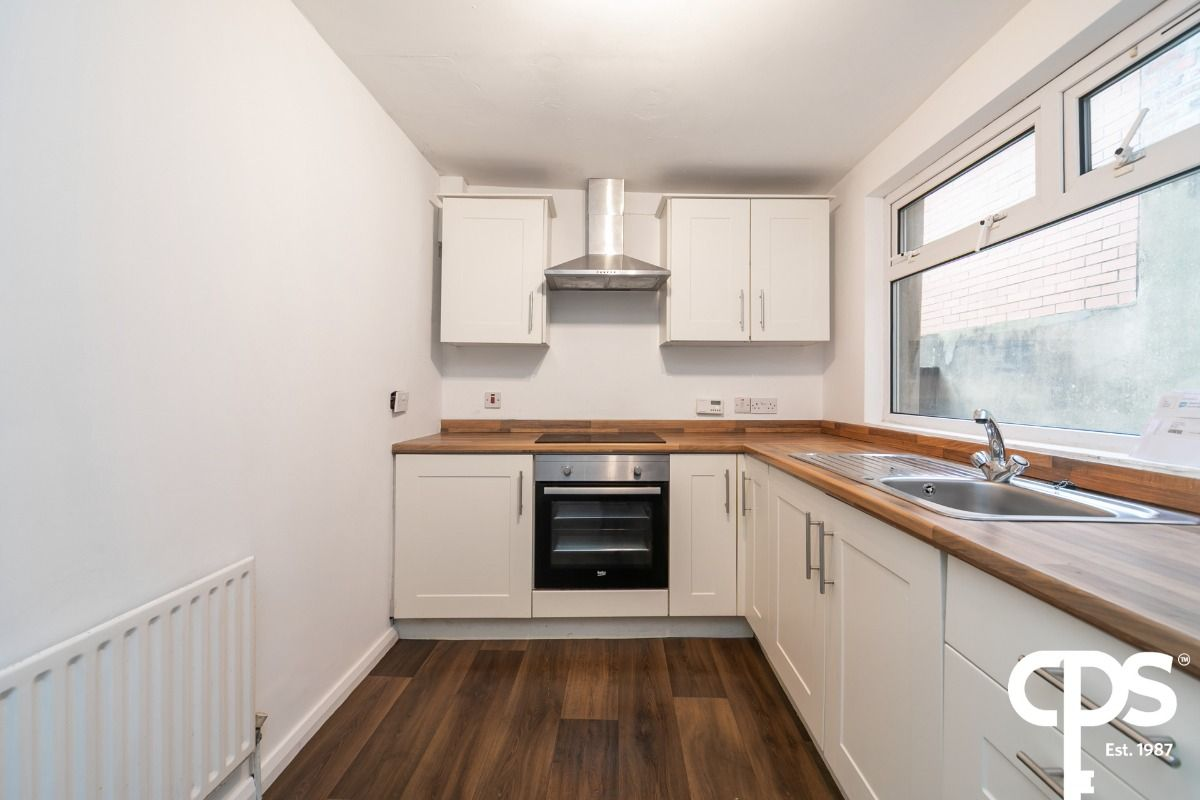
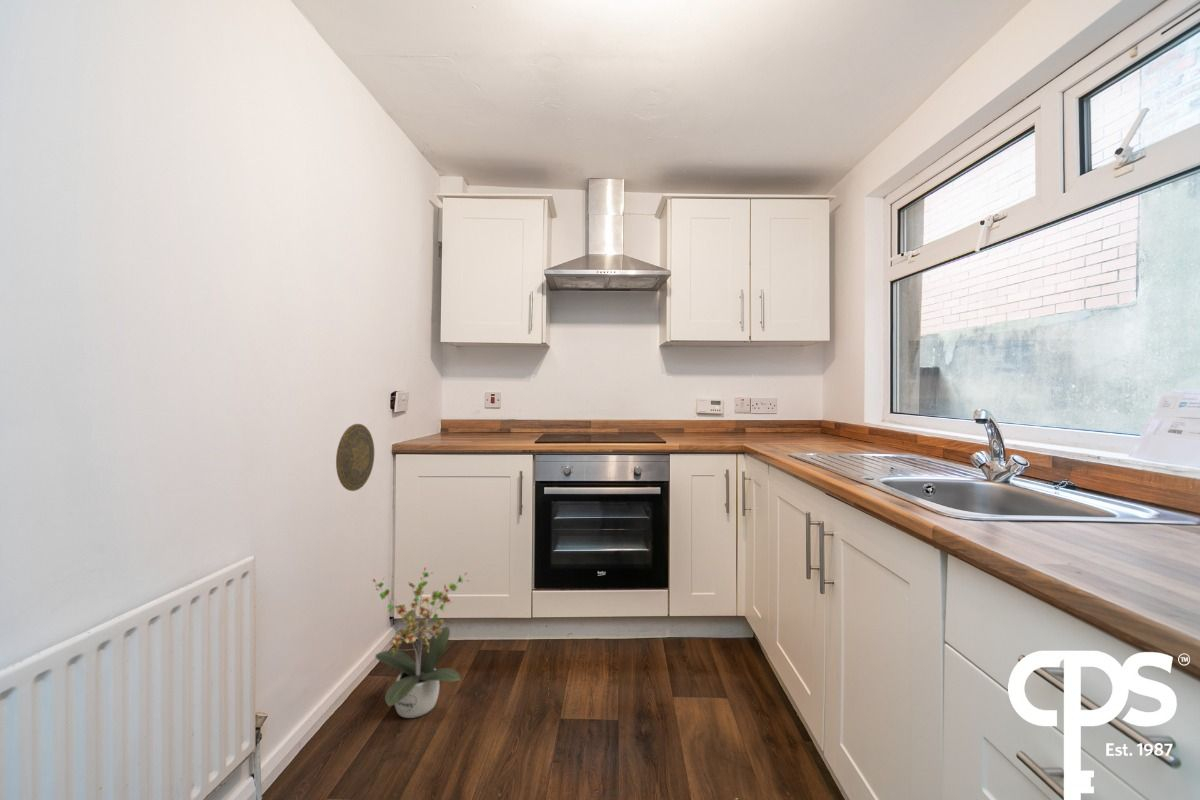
+ potted plant (417, 641)
+ decorative plate (359, 457)
